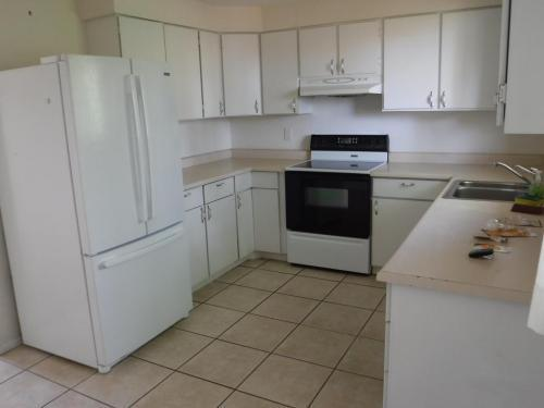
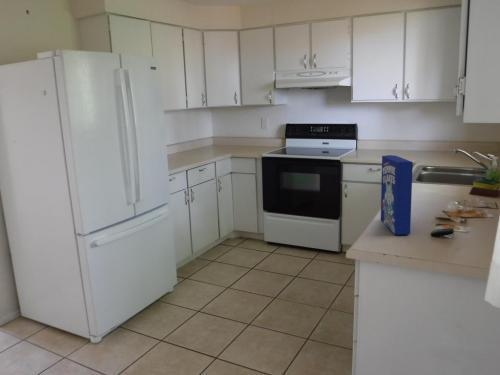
+ cereal box (395, 193)
